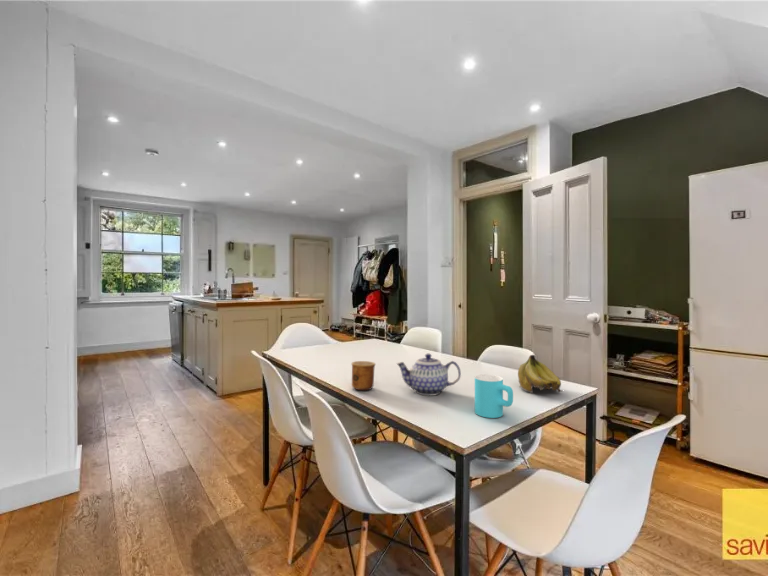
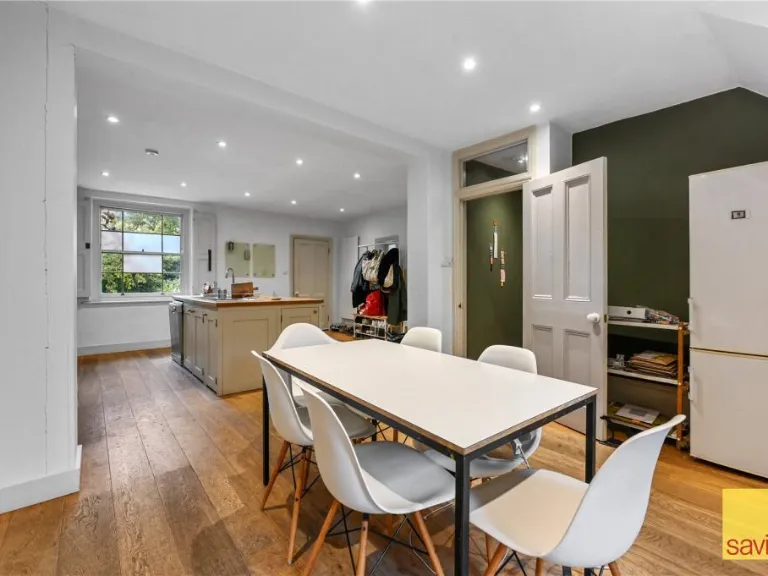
- cup (363, 375)
- teapot (428, 372)
- cup (491, 397)
- fruit (540, 374)
